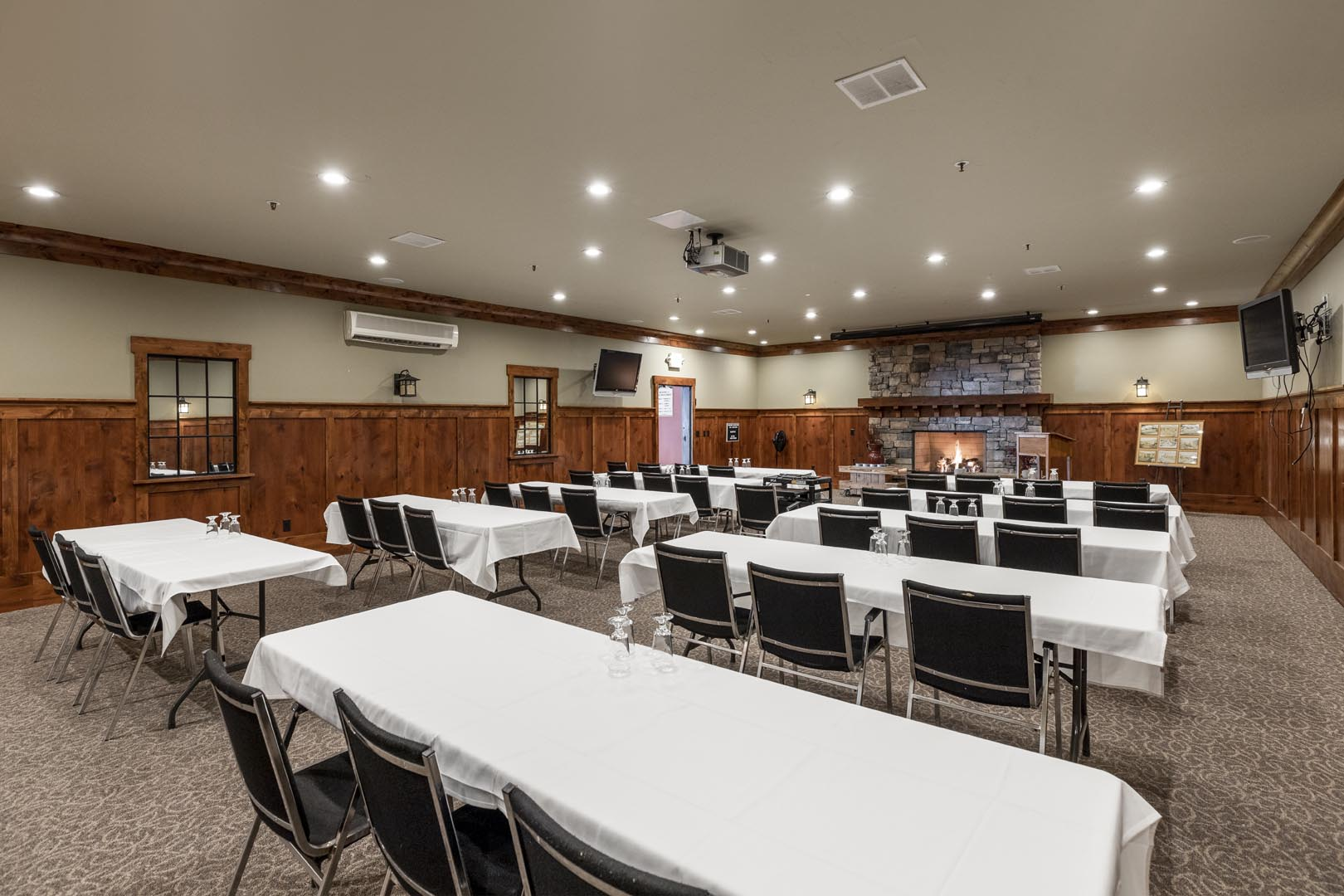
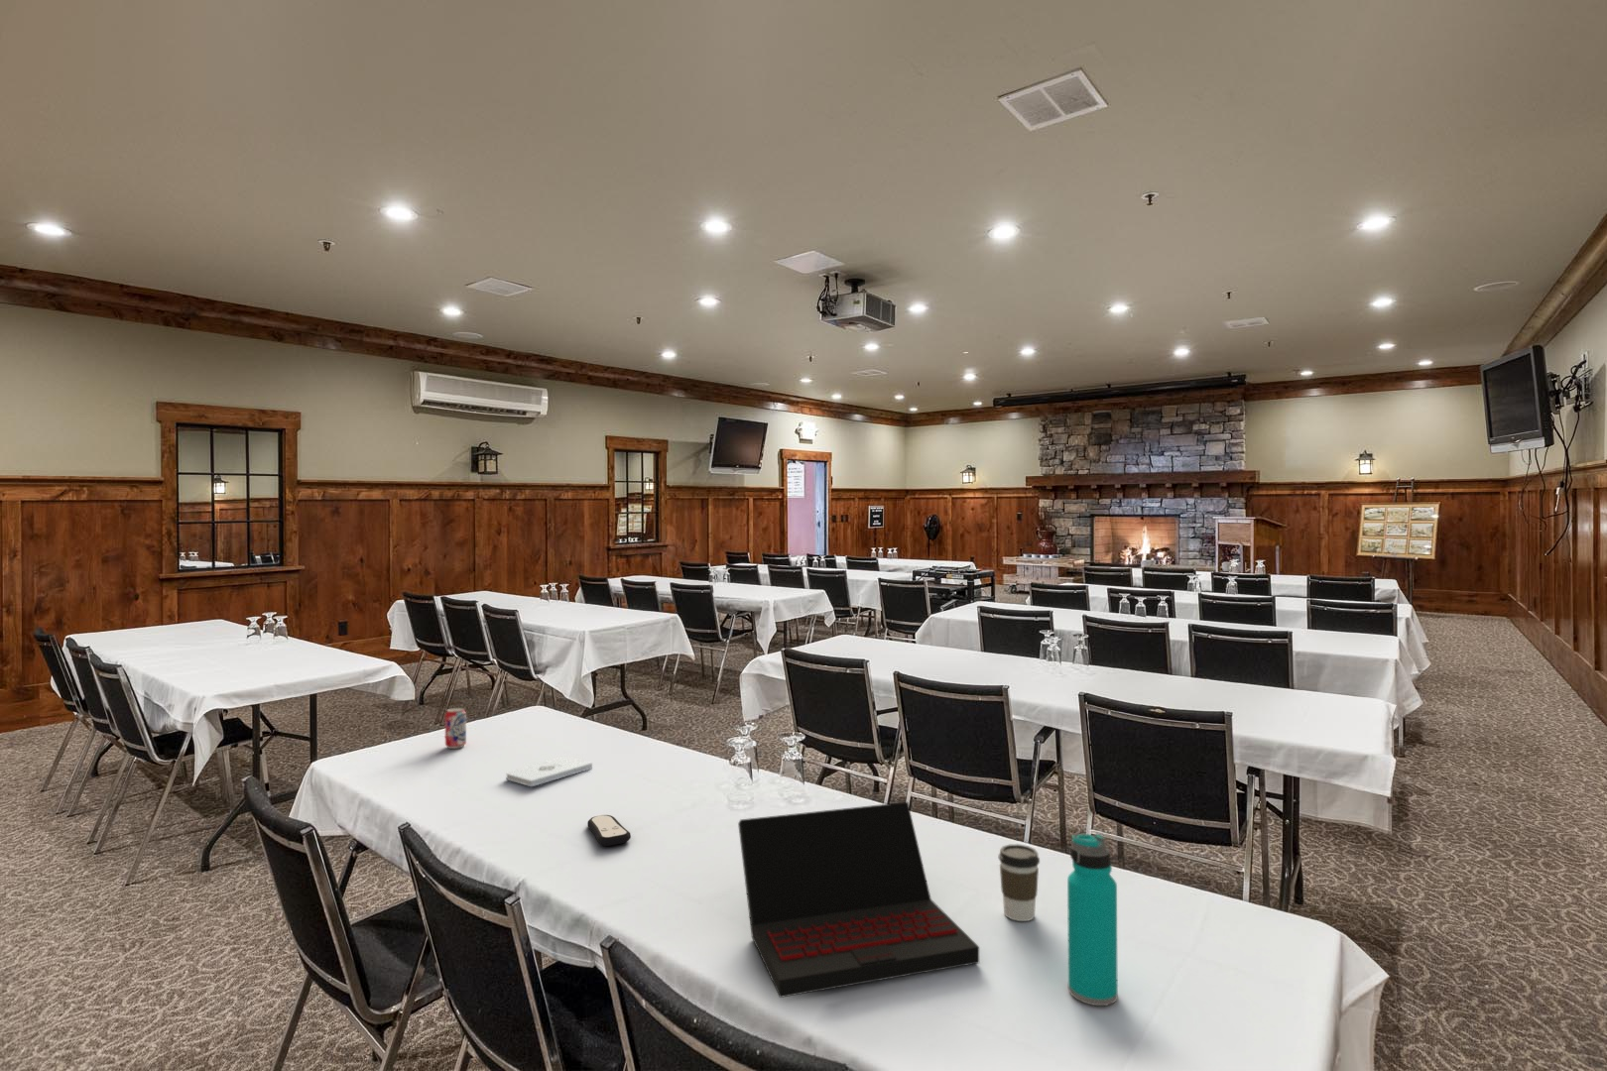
+ notepad (549, 771)
+ remote control (607, 830)
+ laptop (850, 883)
+ water bottle (1092, 914)
+ beverage can (456, 728)
+ coffee cup (1019, 882)
